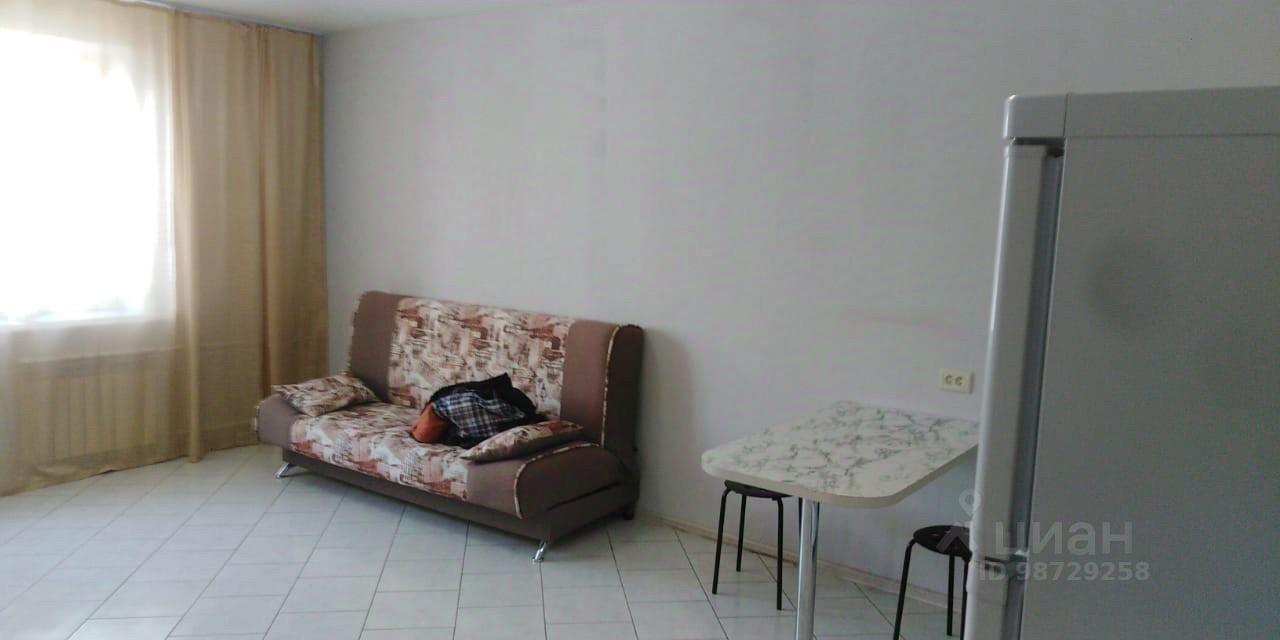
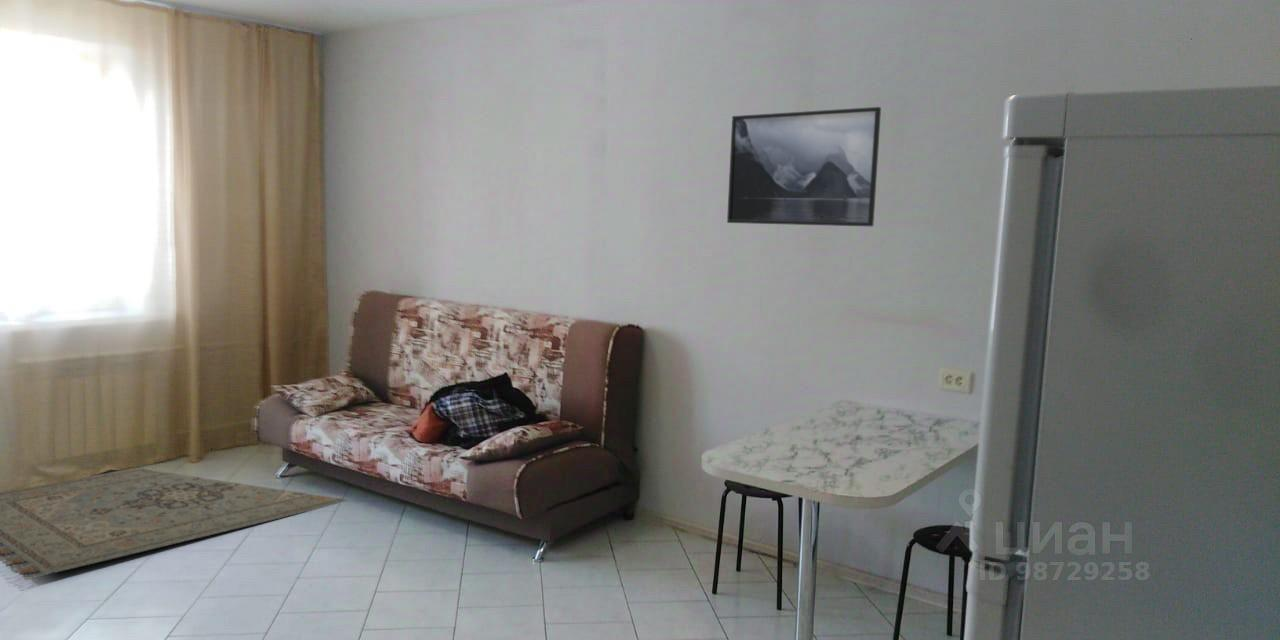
+ rug (180, 496)
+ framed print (799, 168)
